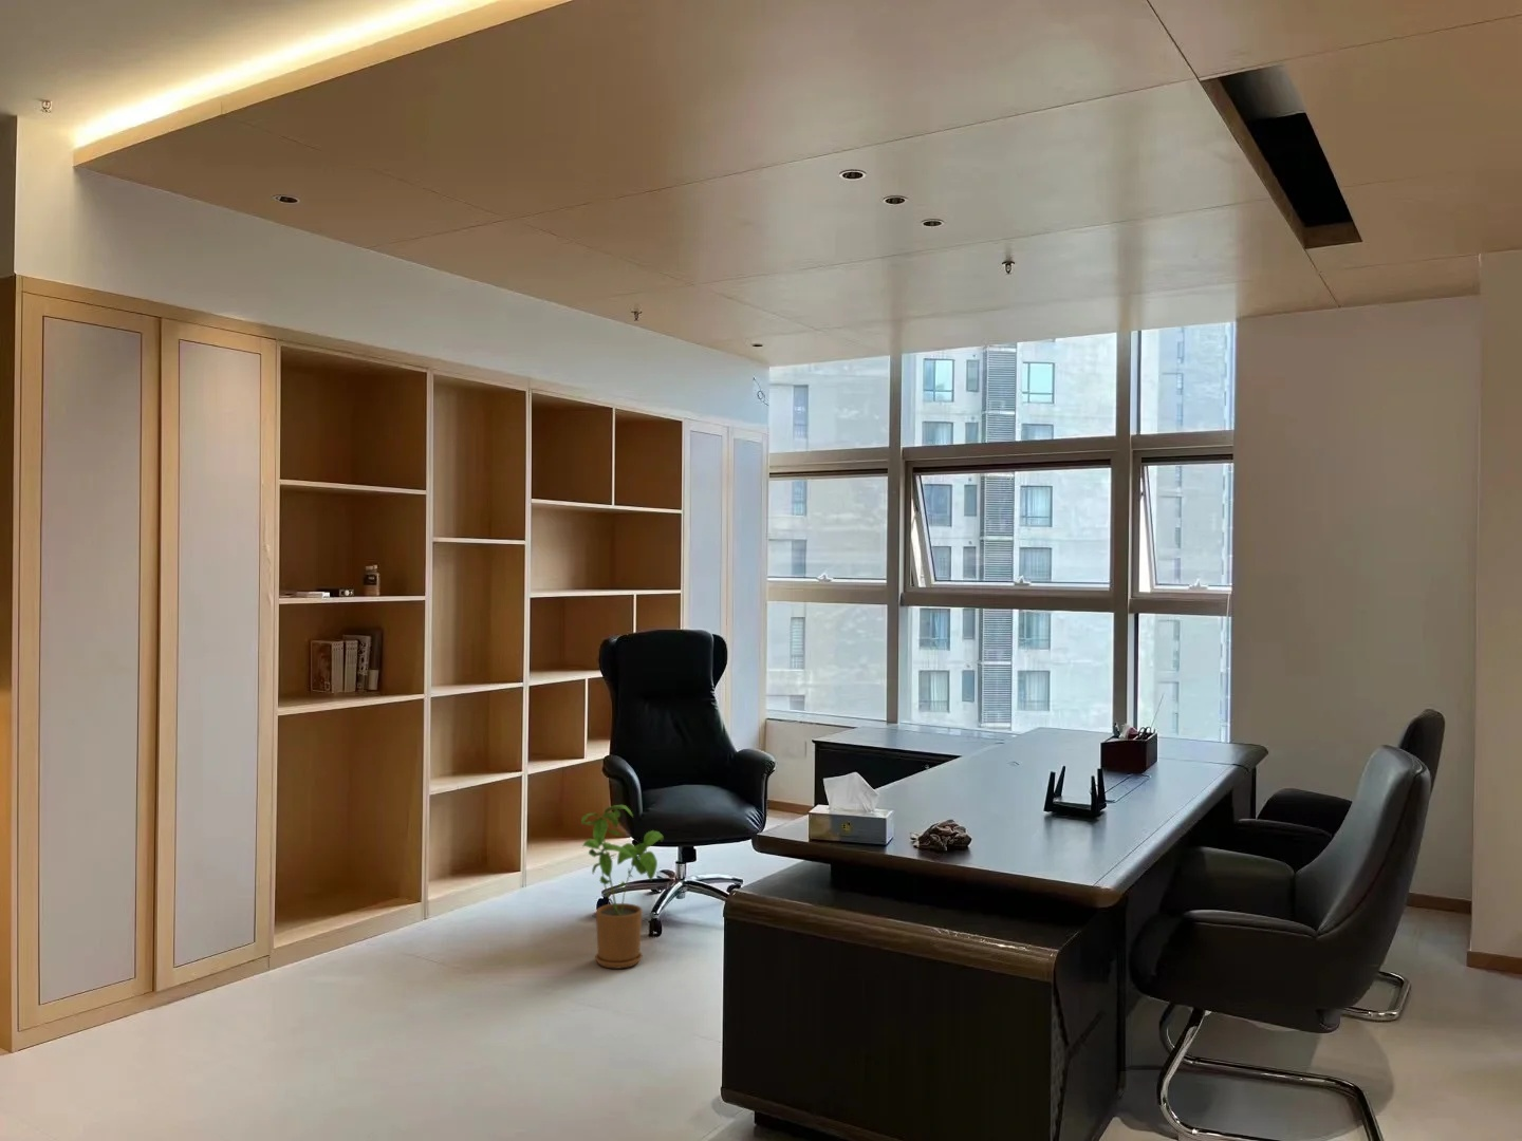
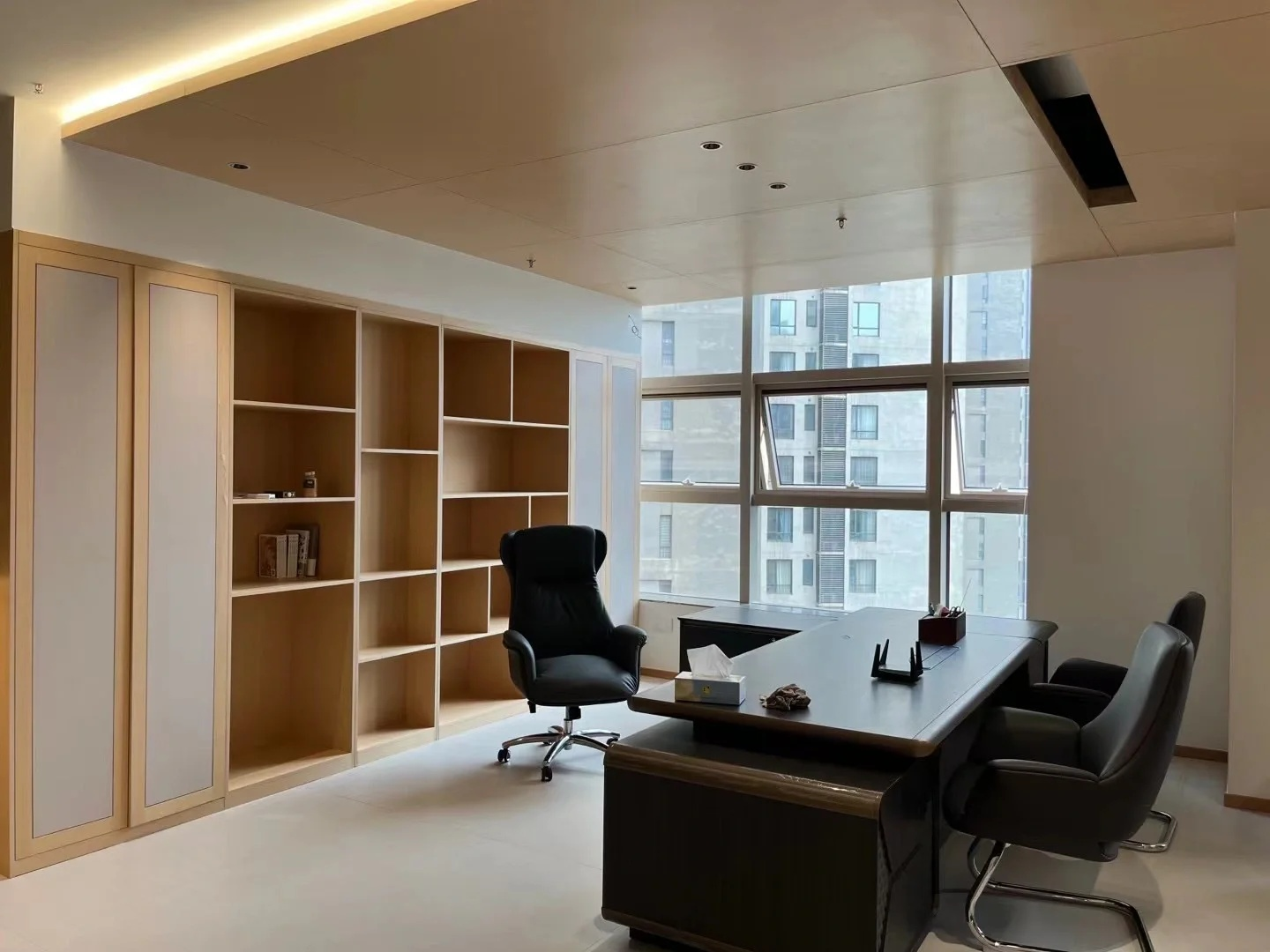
- house plant (622, 883)
